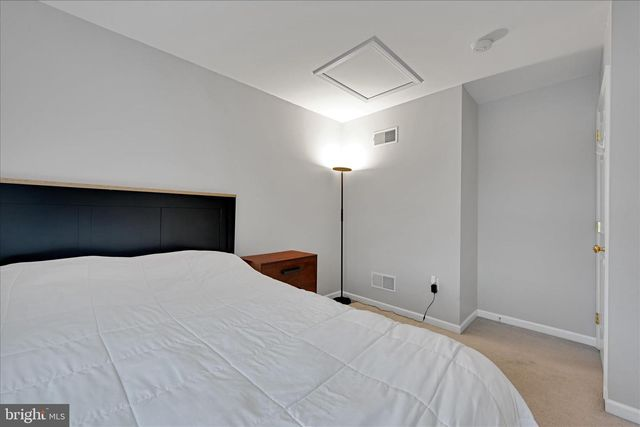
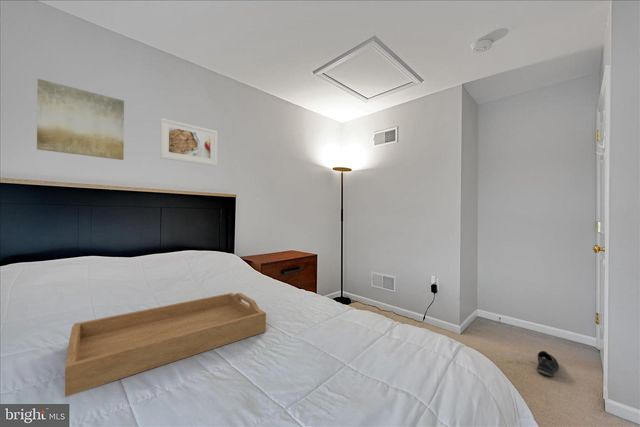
+ shoe (547, 359)
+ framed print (190, 143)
+ wall art (84, 123)
+ serving tray (175, 324)
